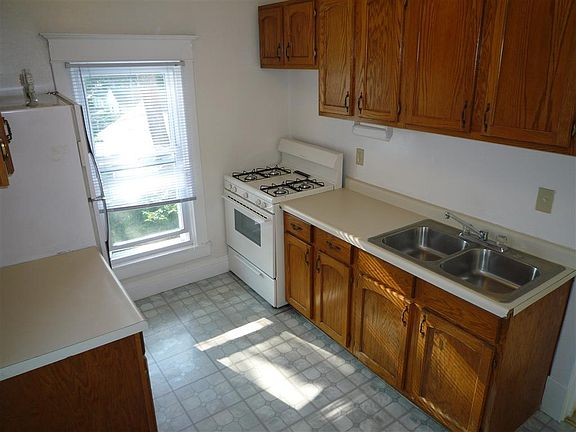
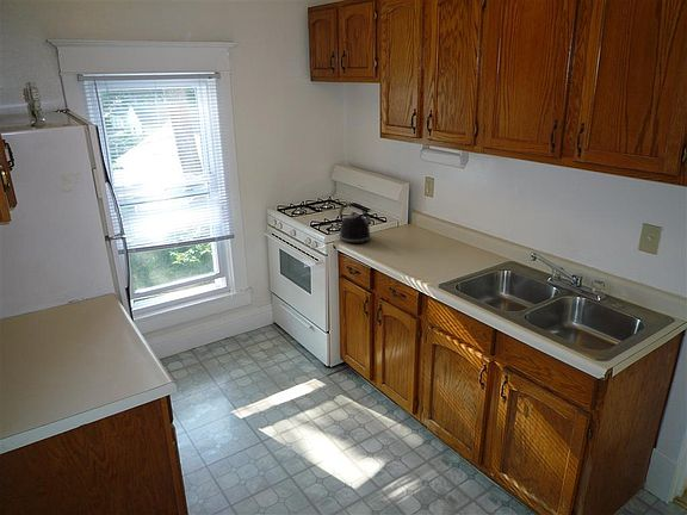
+ kettle (354, 221)
